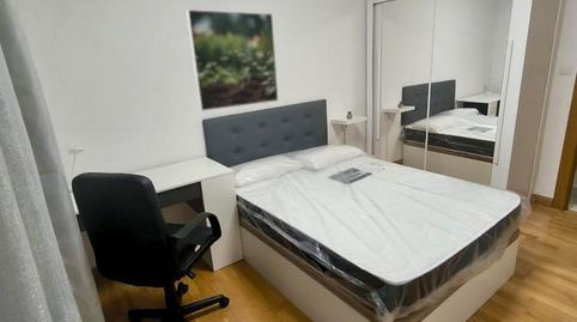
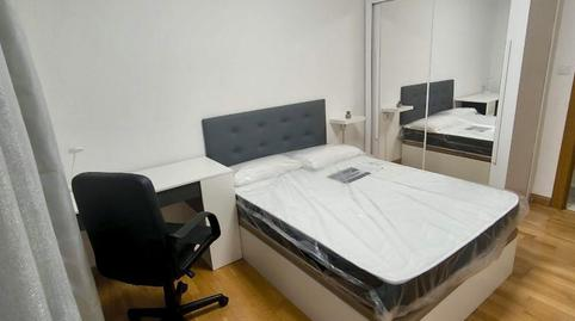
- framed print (237, 60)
